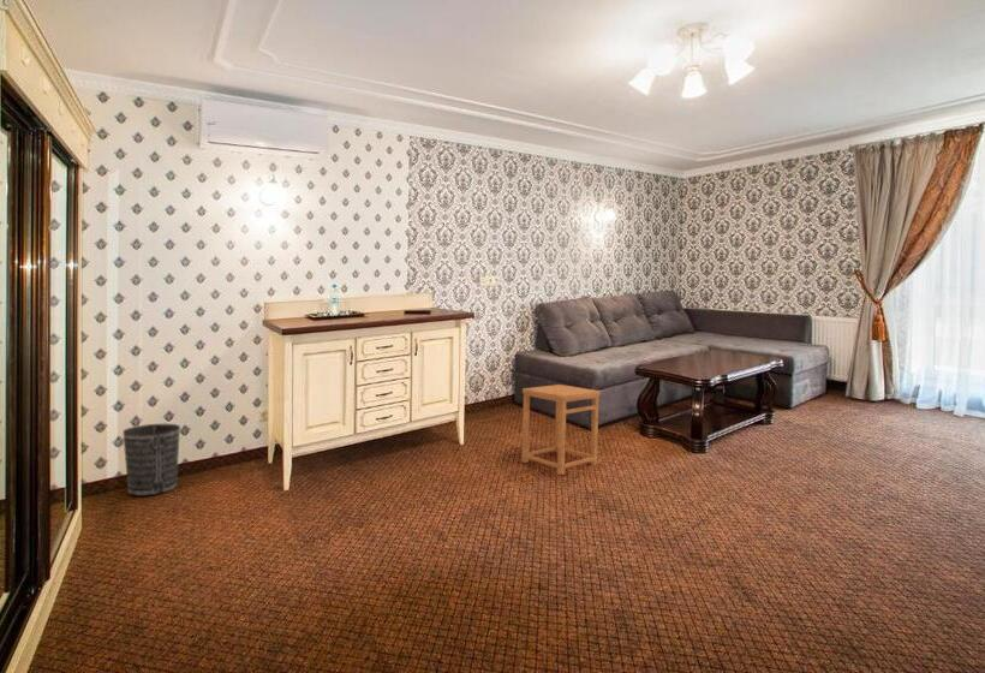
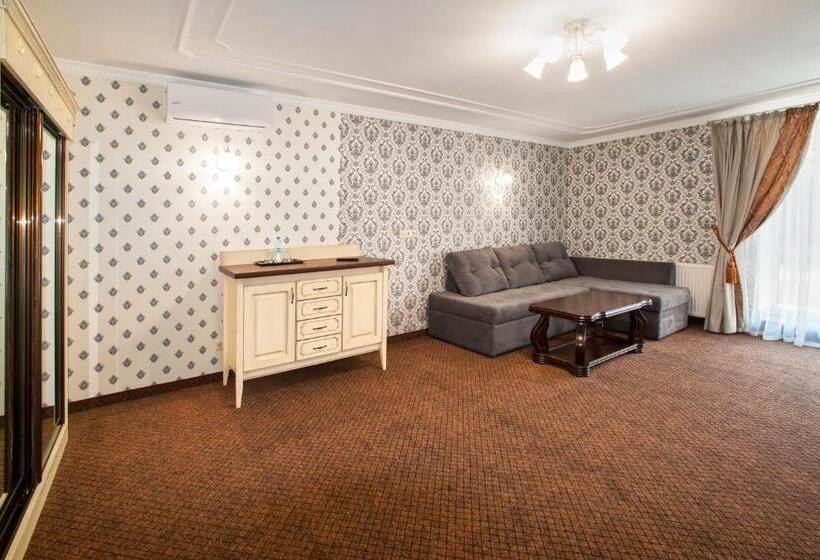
- wastebasket (151, 458)
- side table (560, 427)
